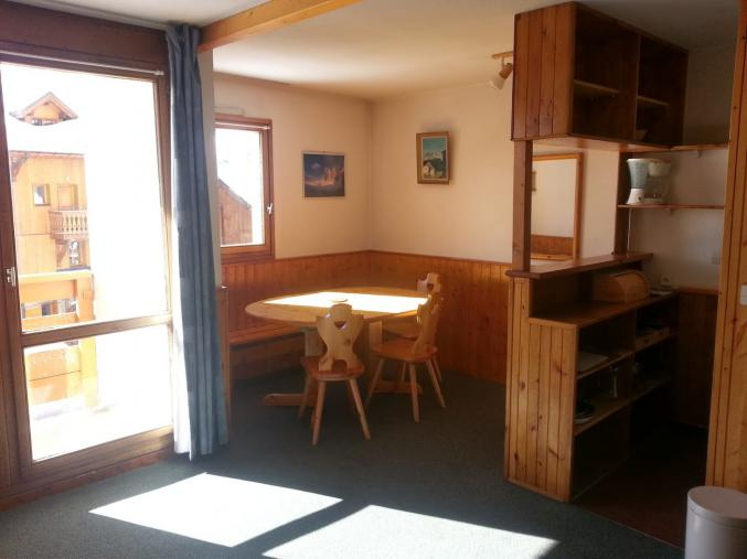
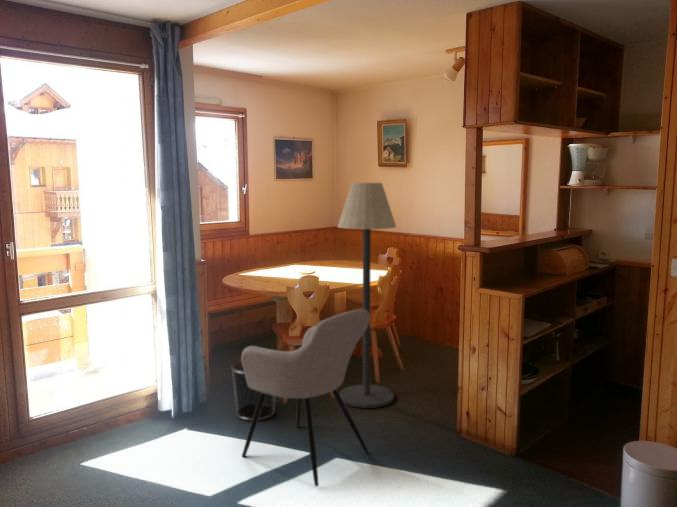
+ armchair (307, 382)
+ waste bin (255, 390)
+ floor lamp (366, 292)
